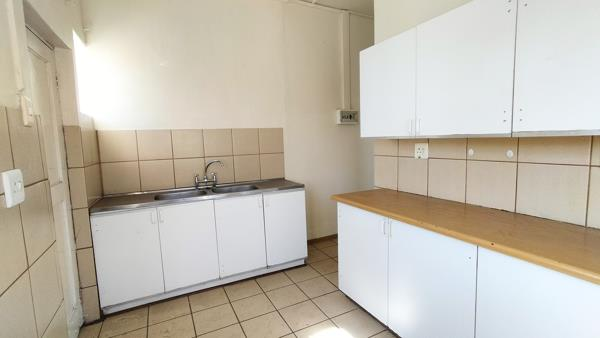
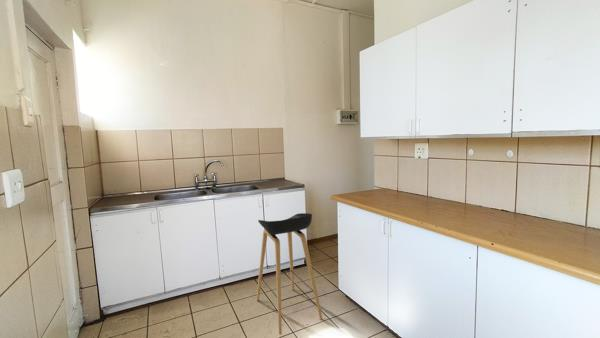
+ stool (289, 259)
